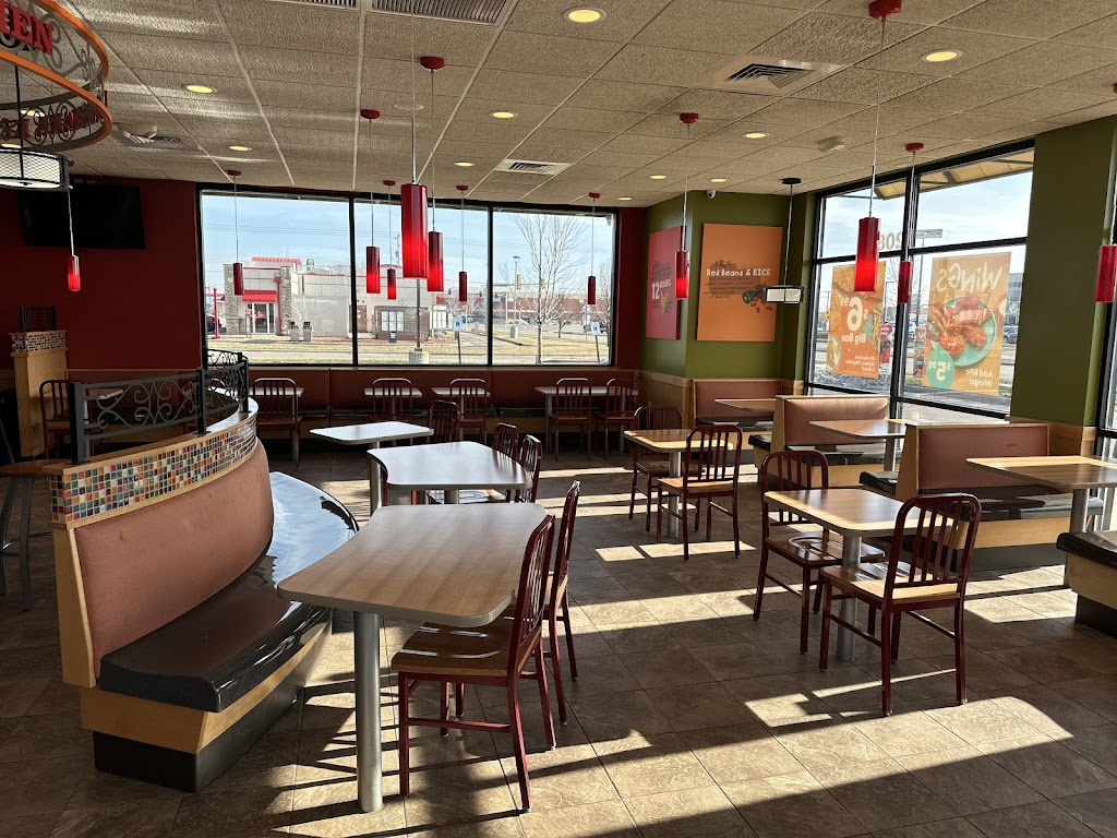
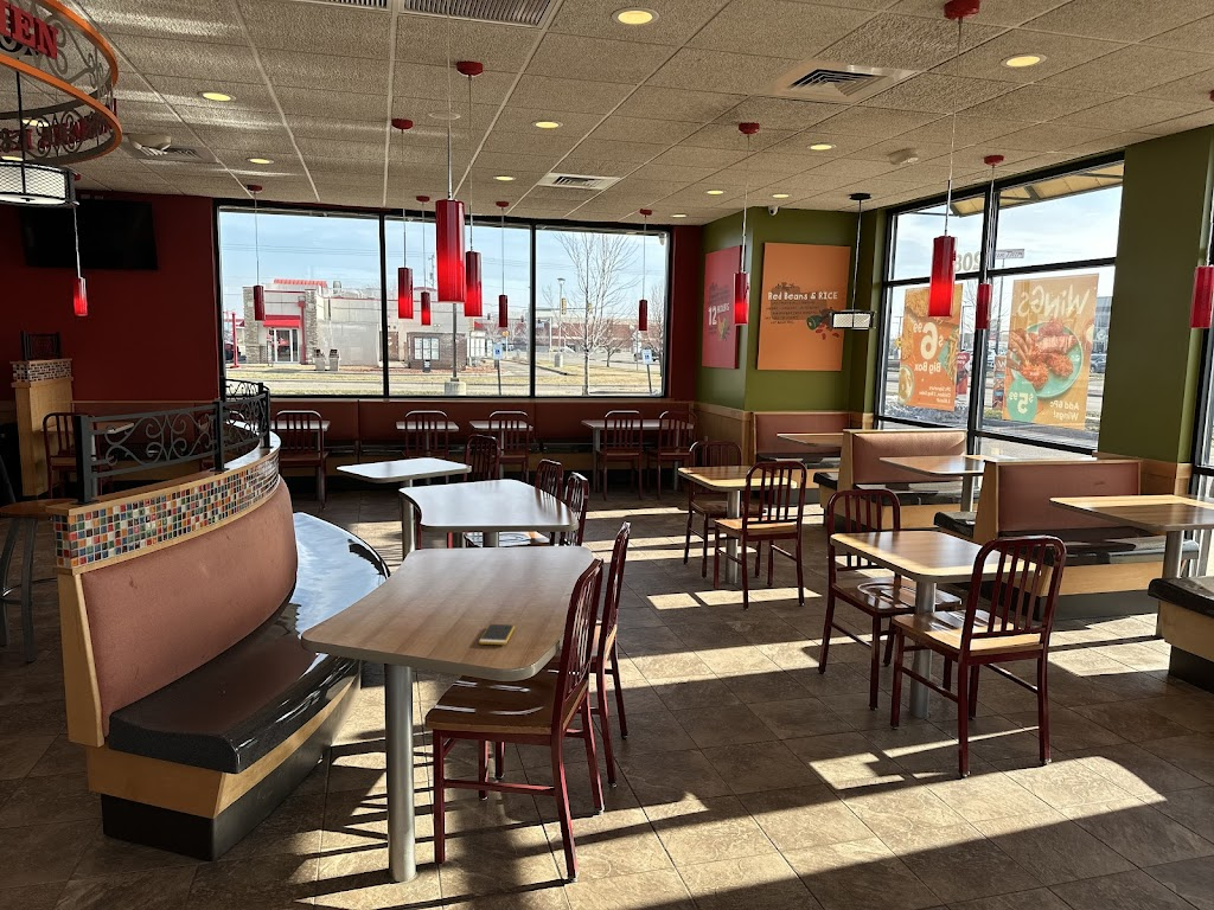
+ smartphone (497, 634)
